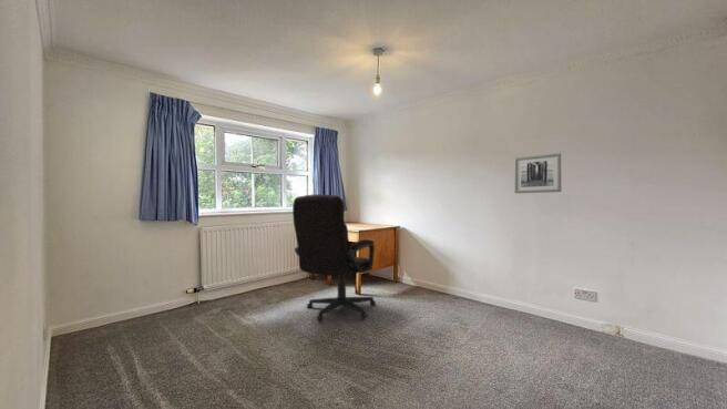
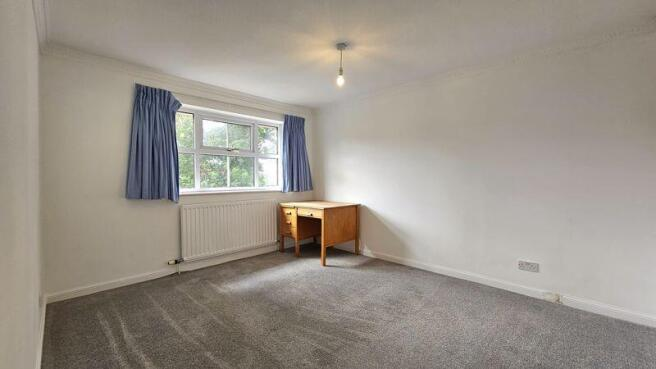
- wall art (536, 174)
- chair (337, 253)
